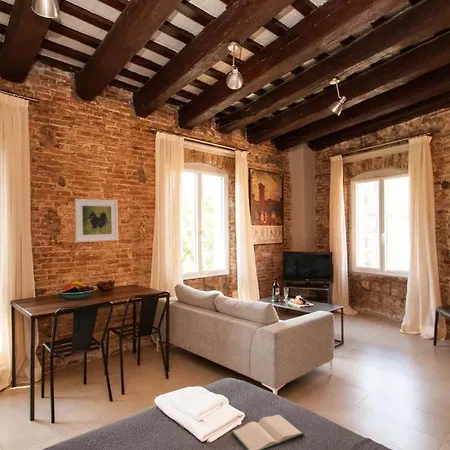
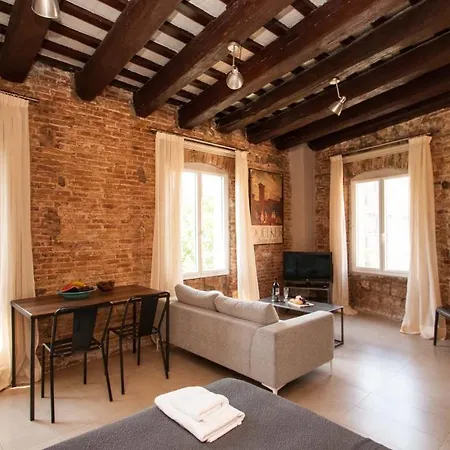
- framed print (97, 220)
- hardback book (267, 431)
